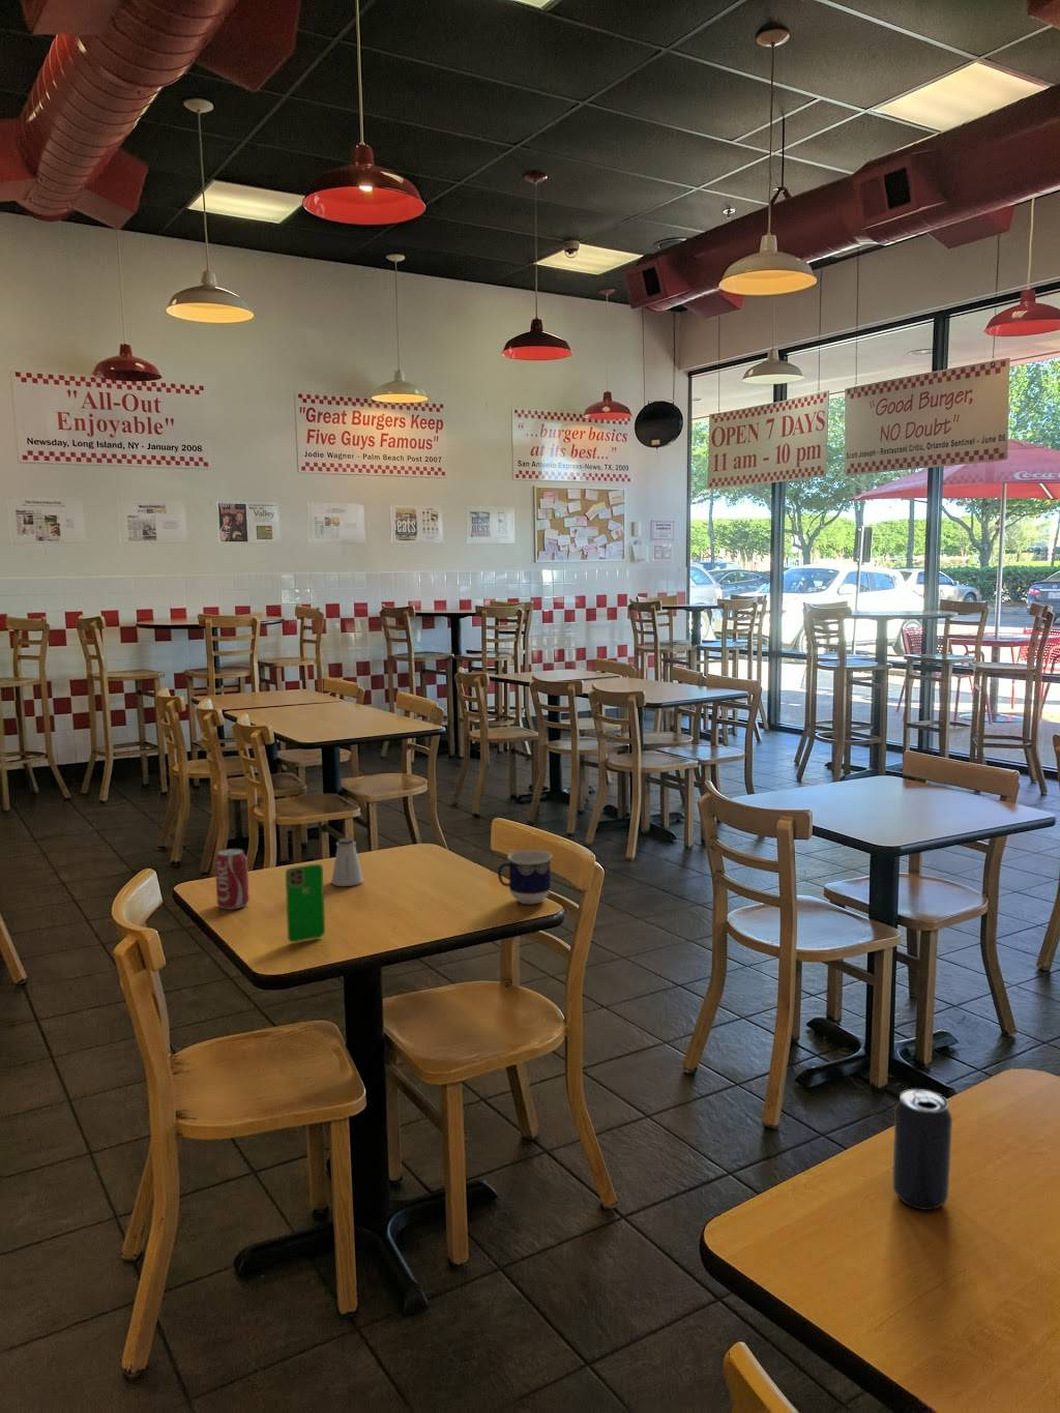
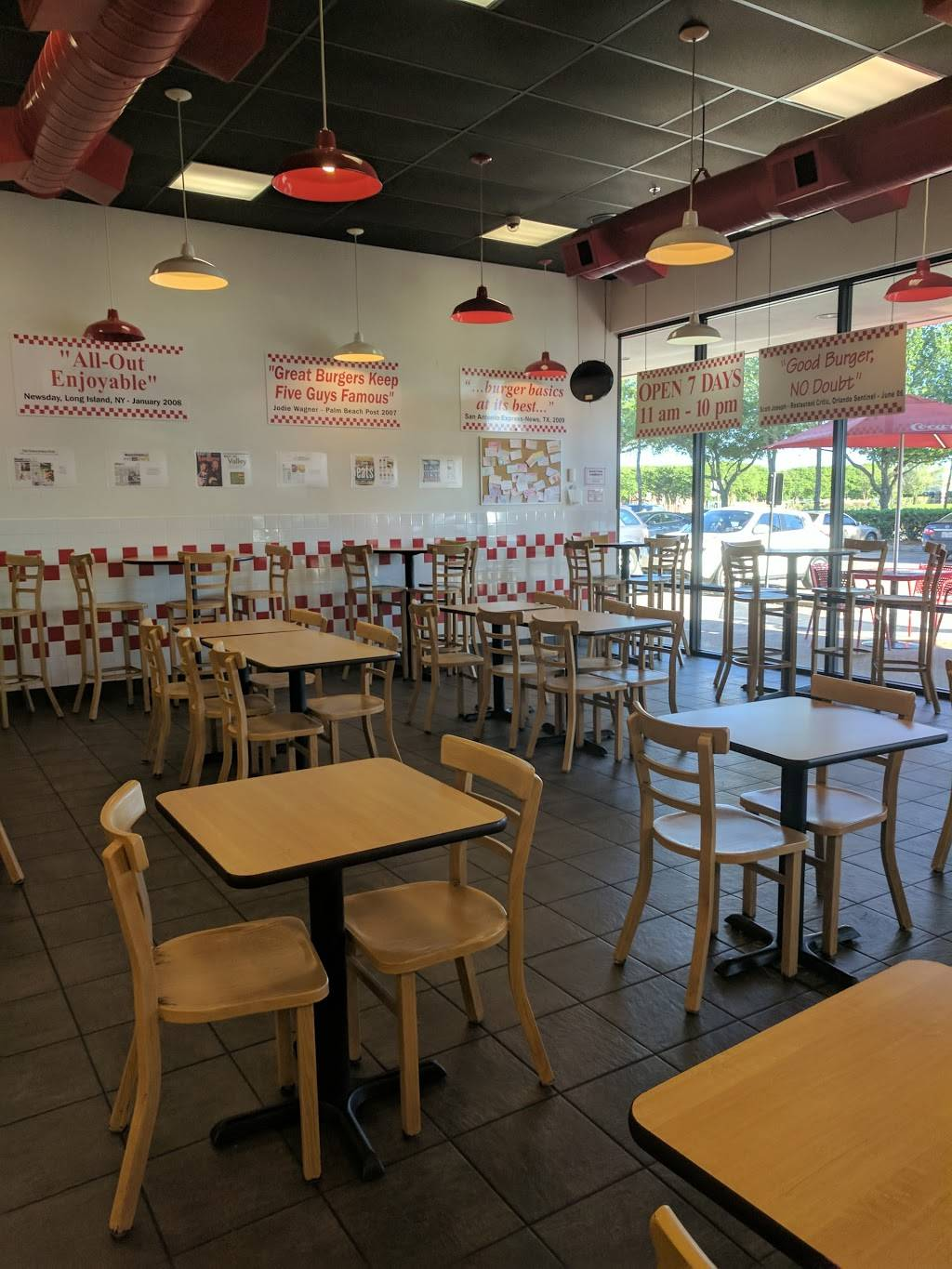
- beverage can (232, 877)
- beverage can (921, 1149)
- saltshaker (346, 861)
- cup (523, 879)
- smartphone (305, 903)
